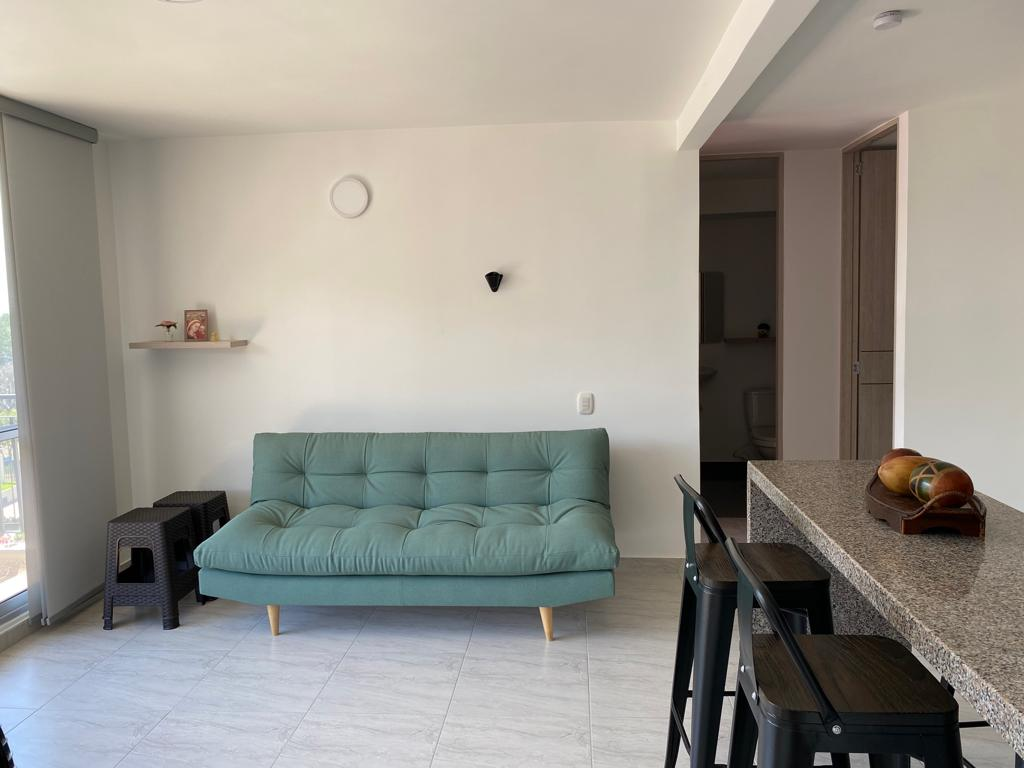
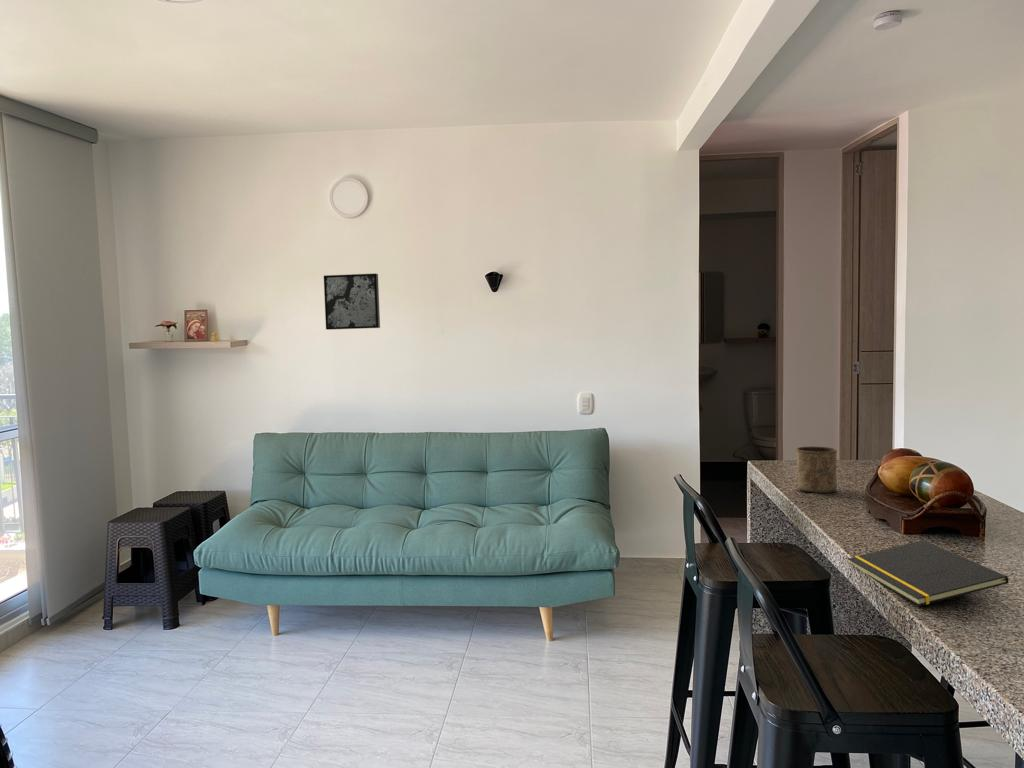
+ notepad (921, 570)
+ cup (816, 469)
+ wall art (351, 301)
